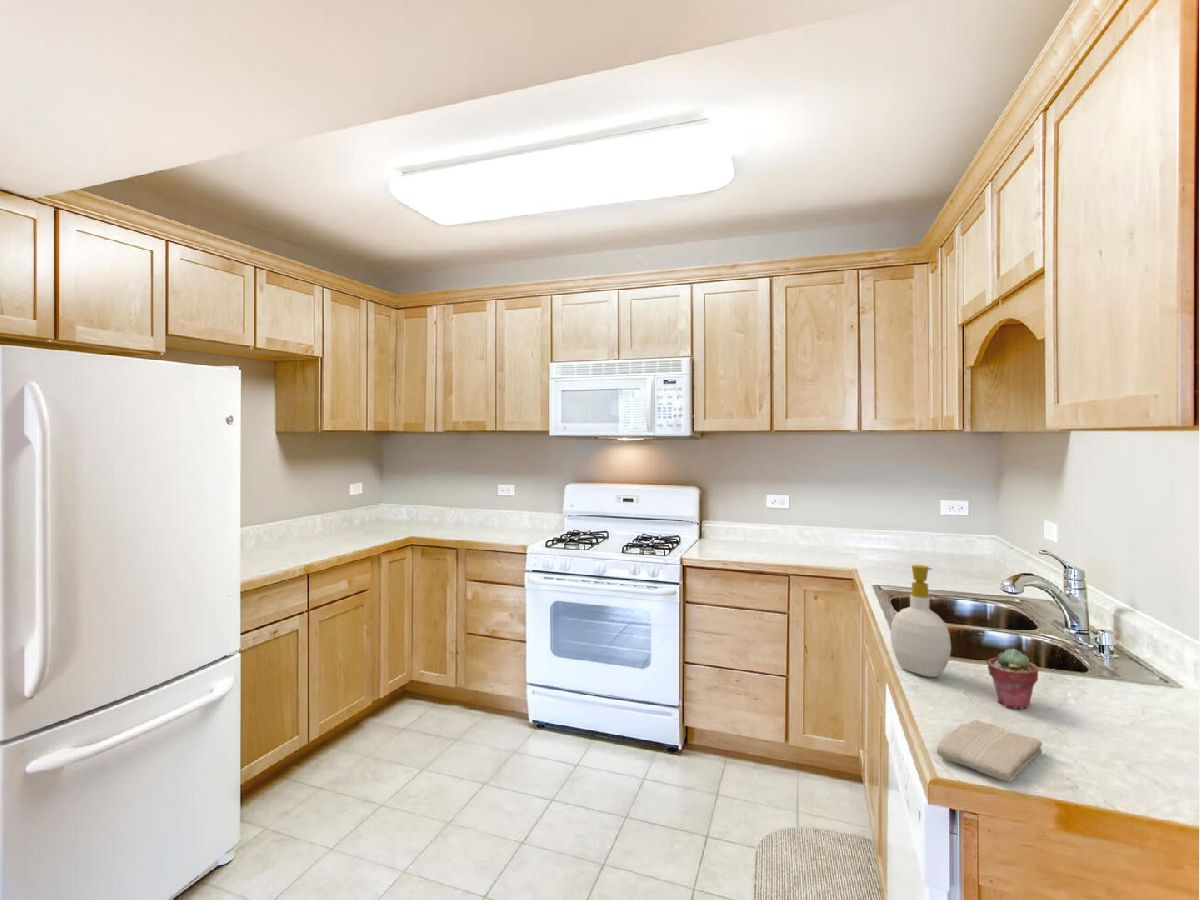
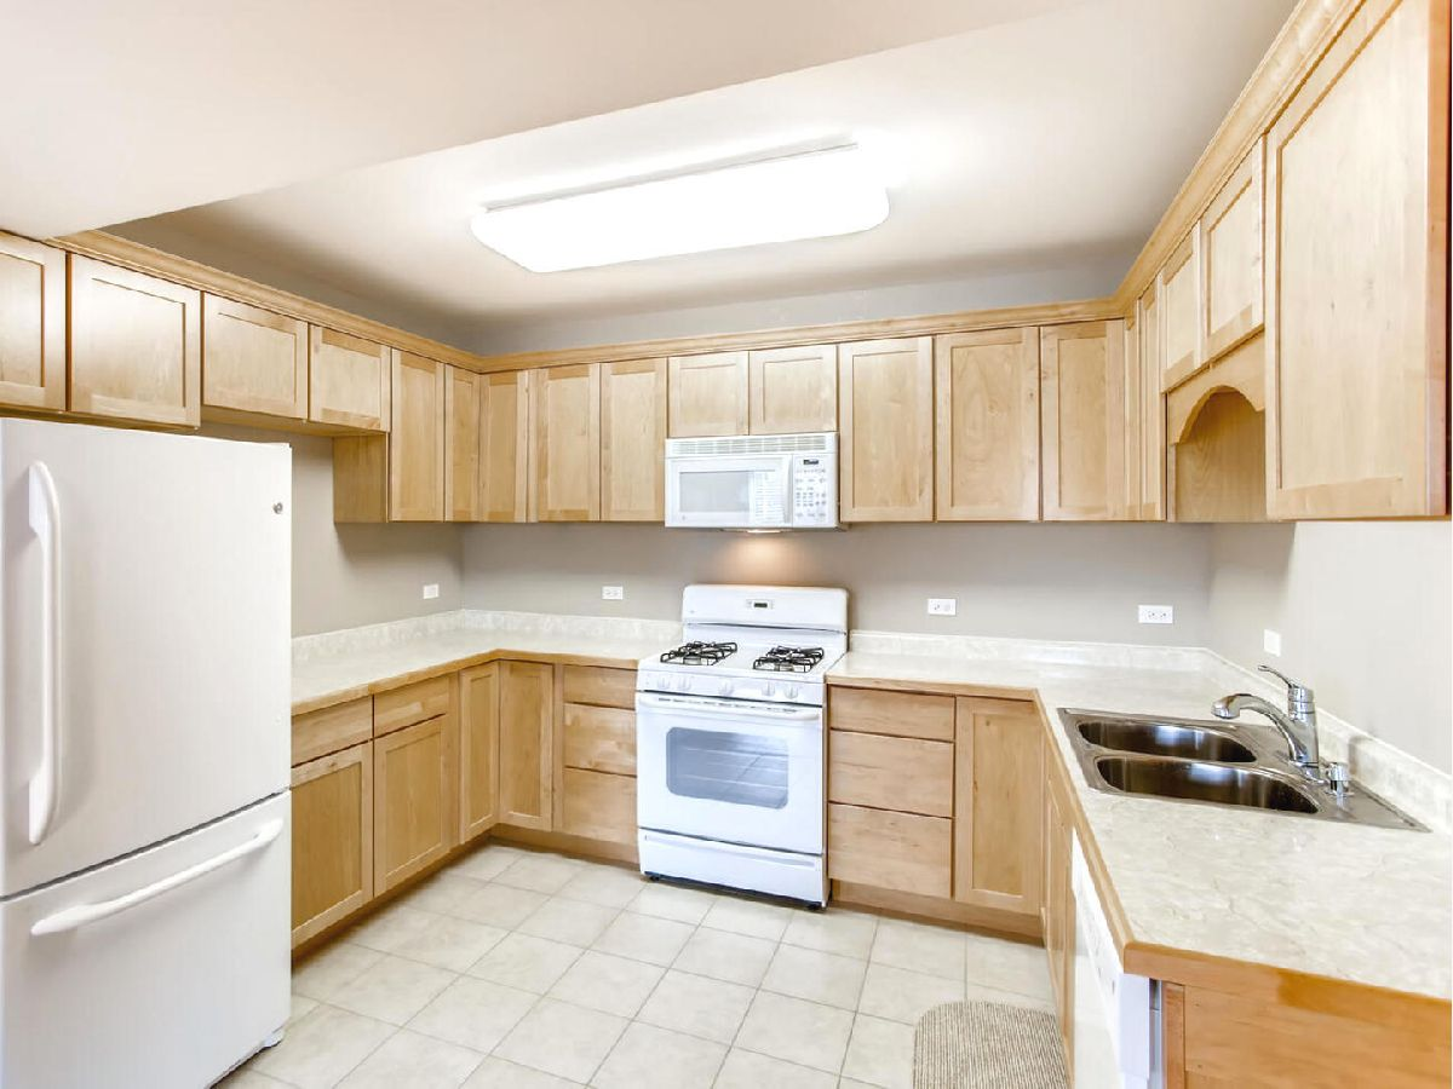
- washcloth (990, 747)
- potted succulent (1012, 675)
- soap bottle (920, 618)
